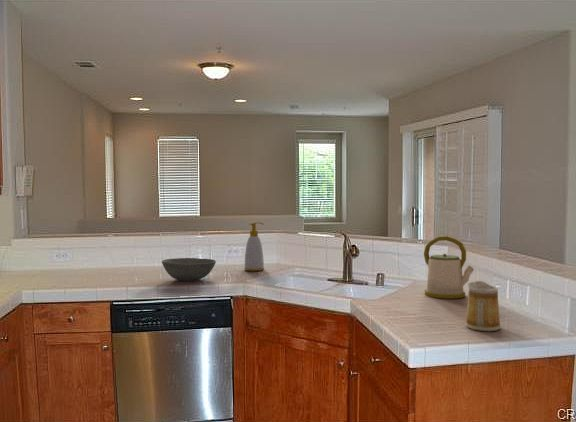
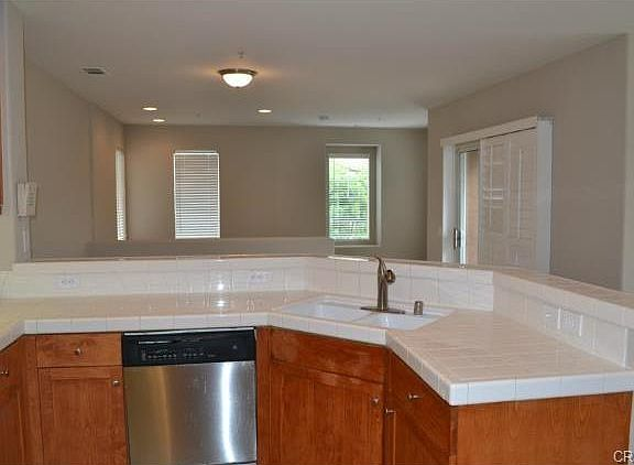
- mug (482, 305)
- kettle (448, 265)
- bowl (189, 269)
- soap bottle (254, 246)
